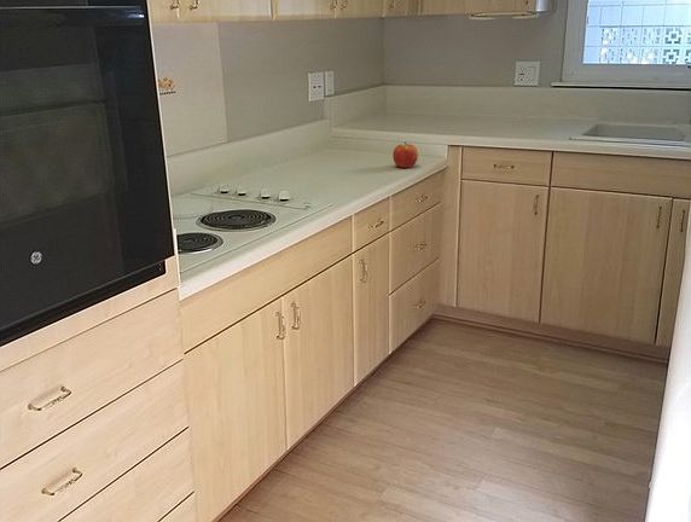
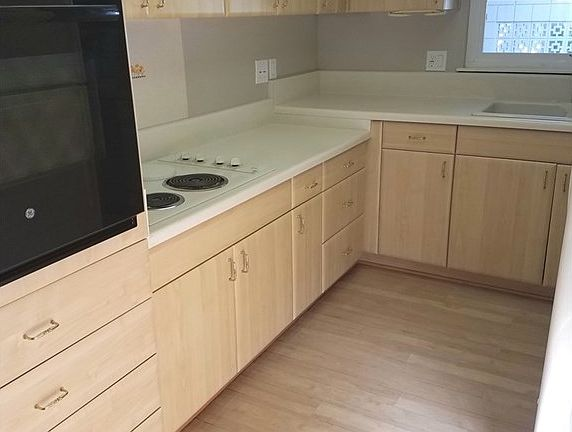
- apple (405, 153)
